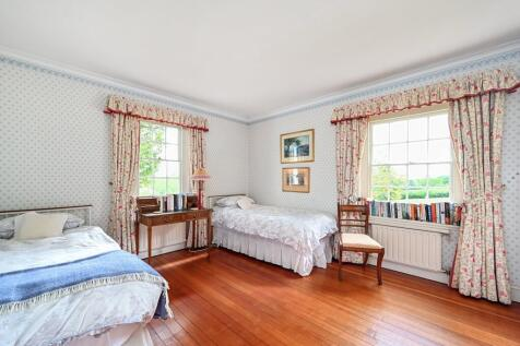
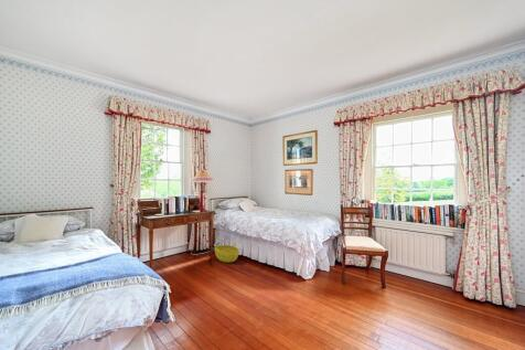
+ basket (226, 253)
